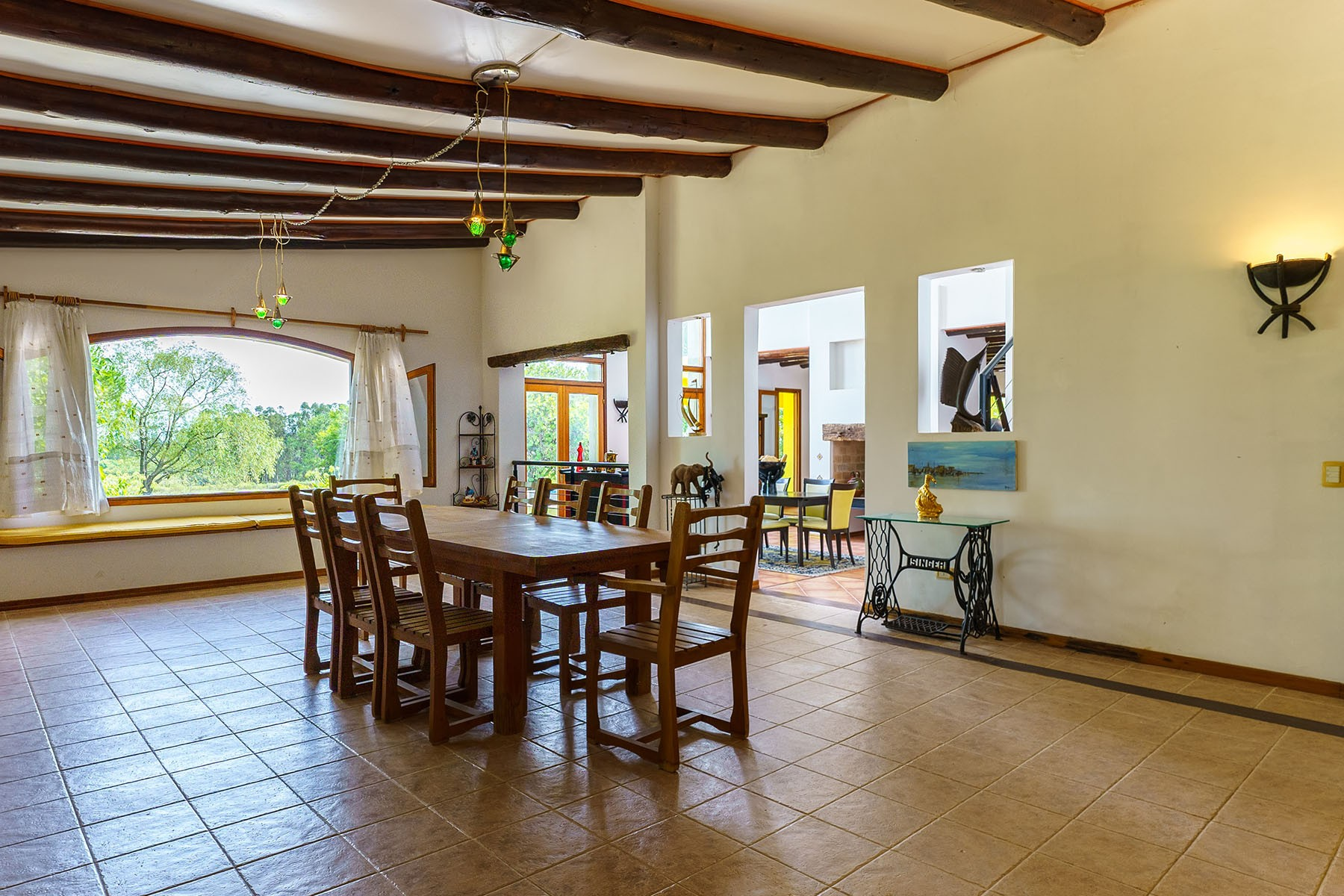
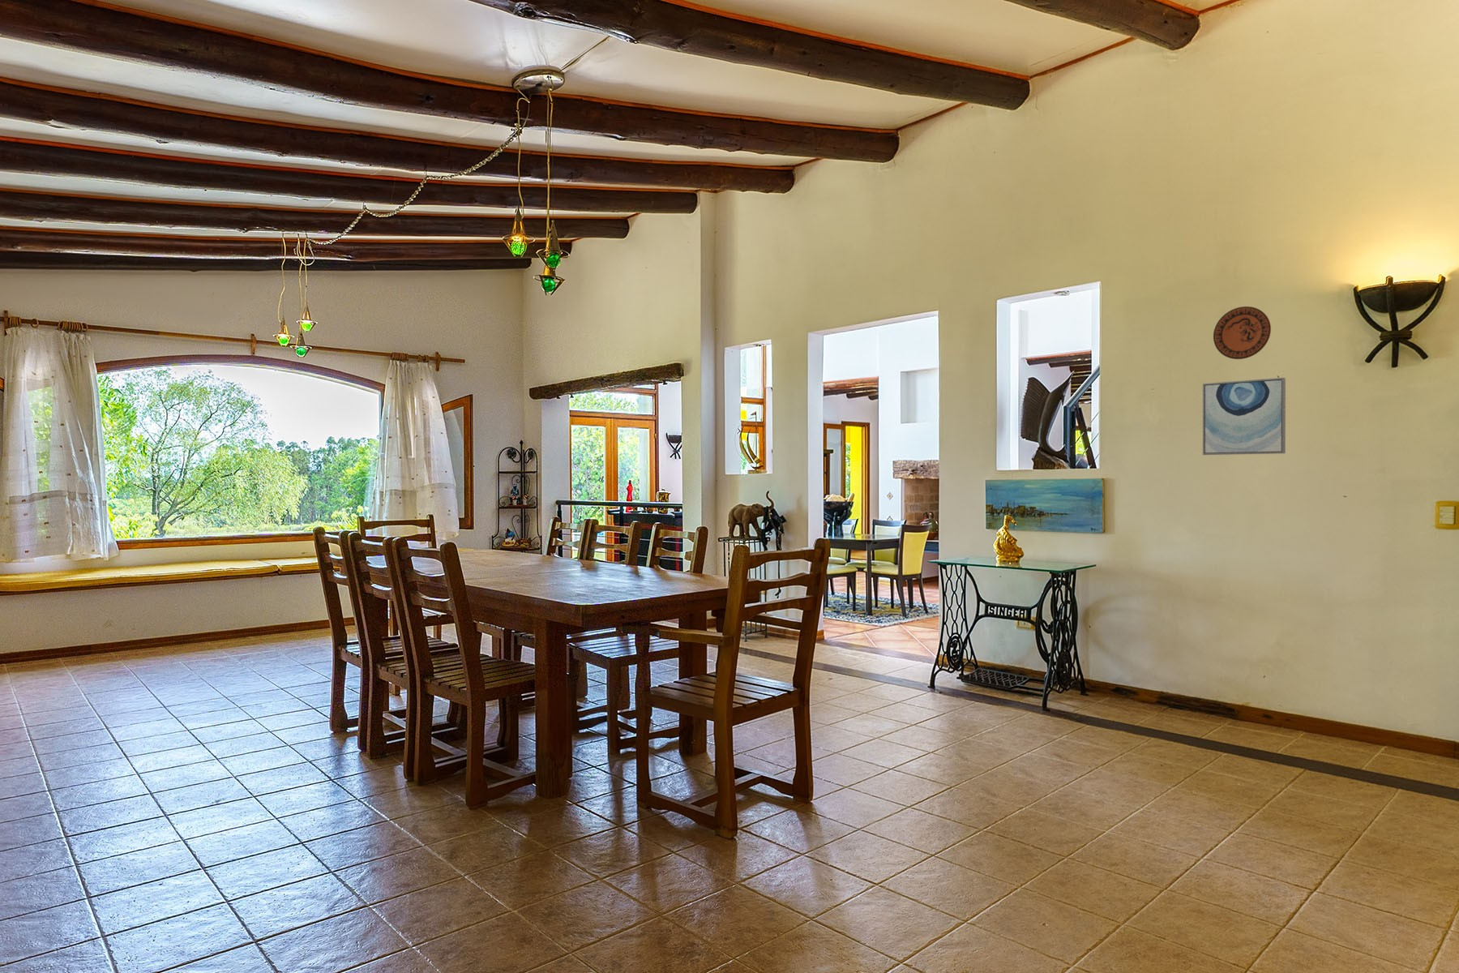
+ decorative plate (1242, 332)
+ wall art (1243, 418)
